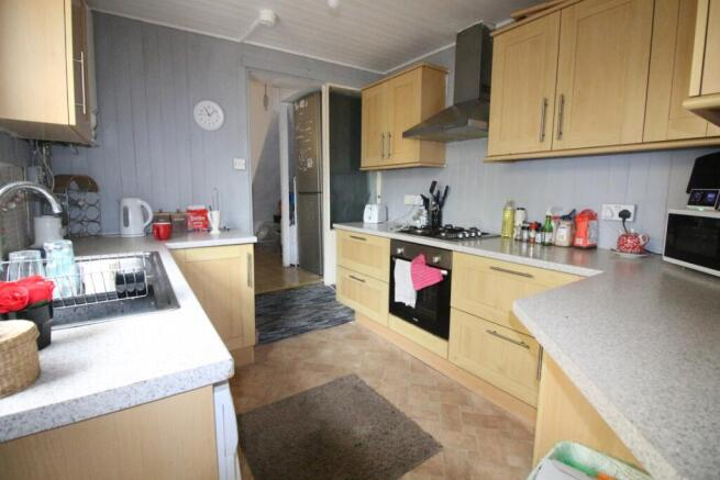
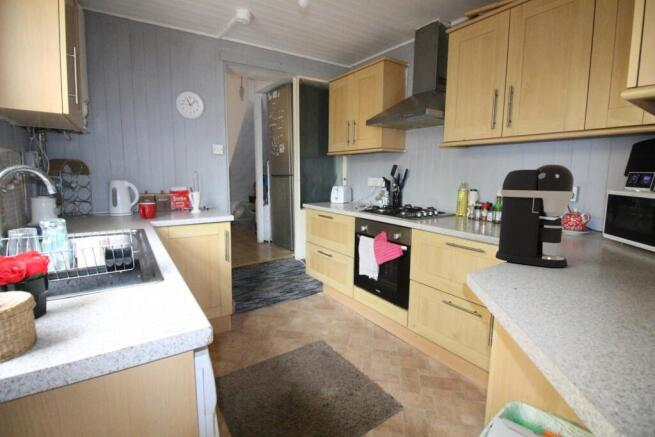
+ coffee maker (533, 213)
